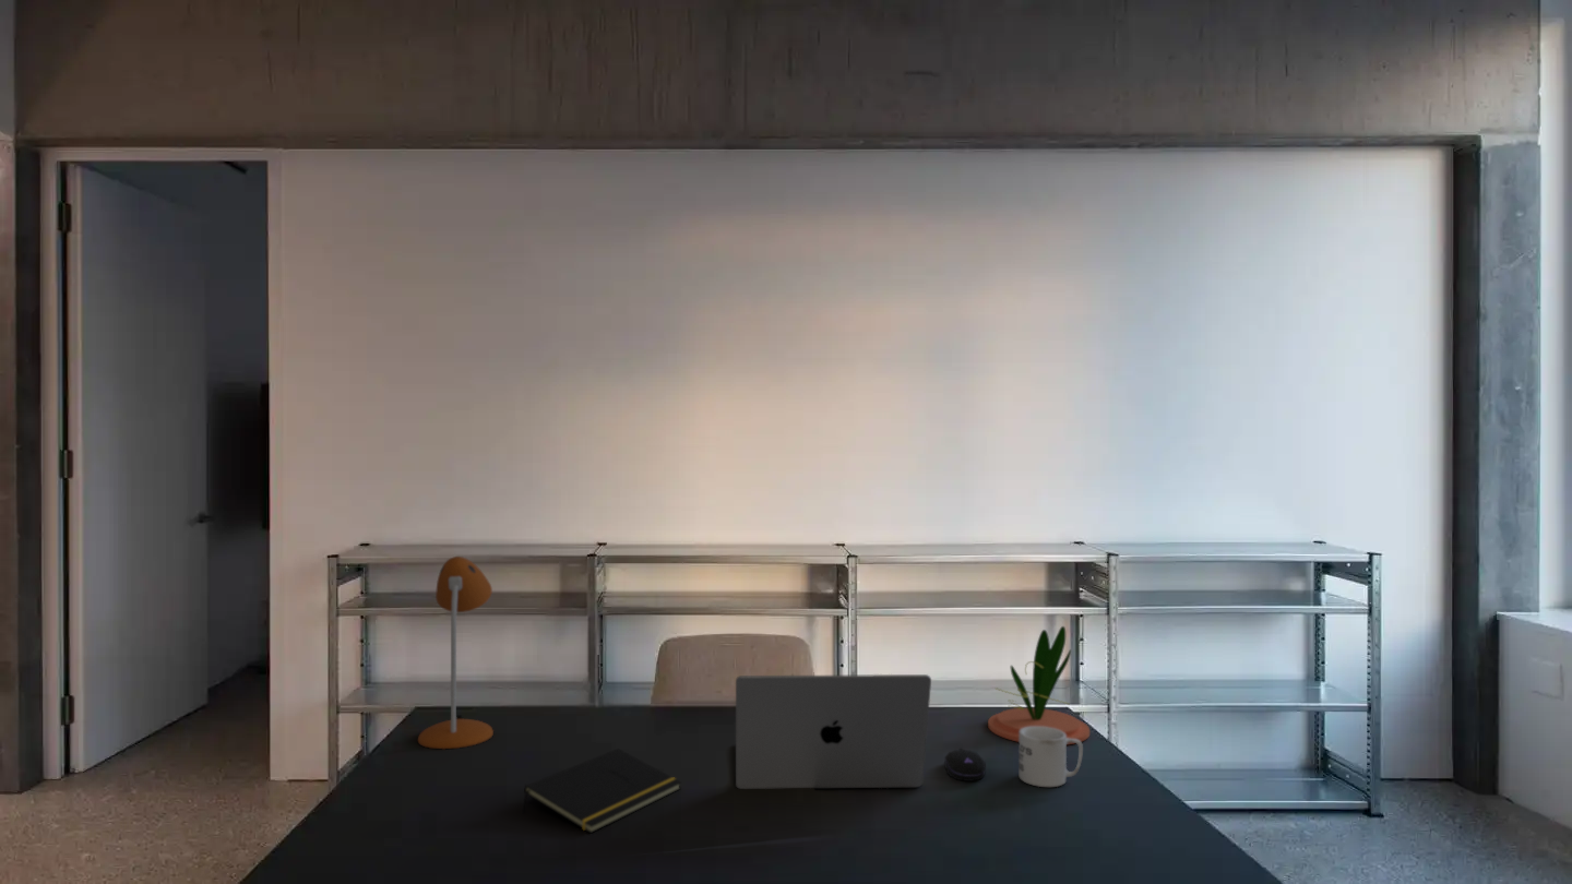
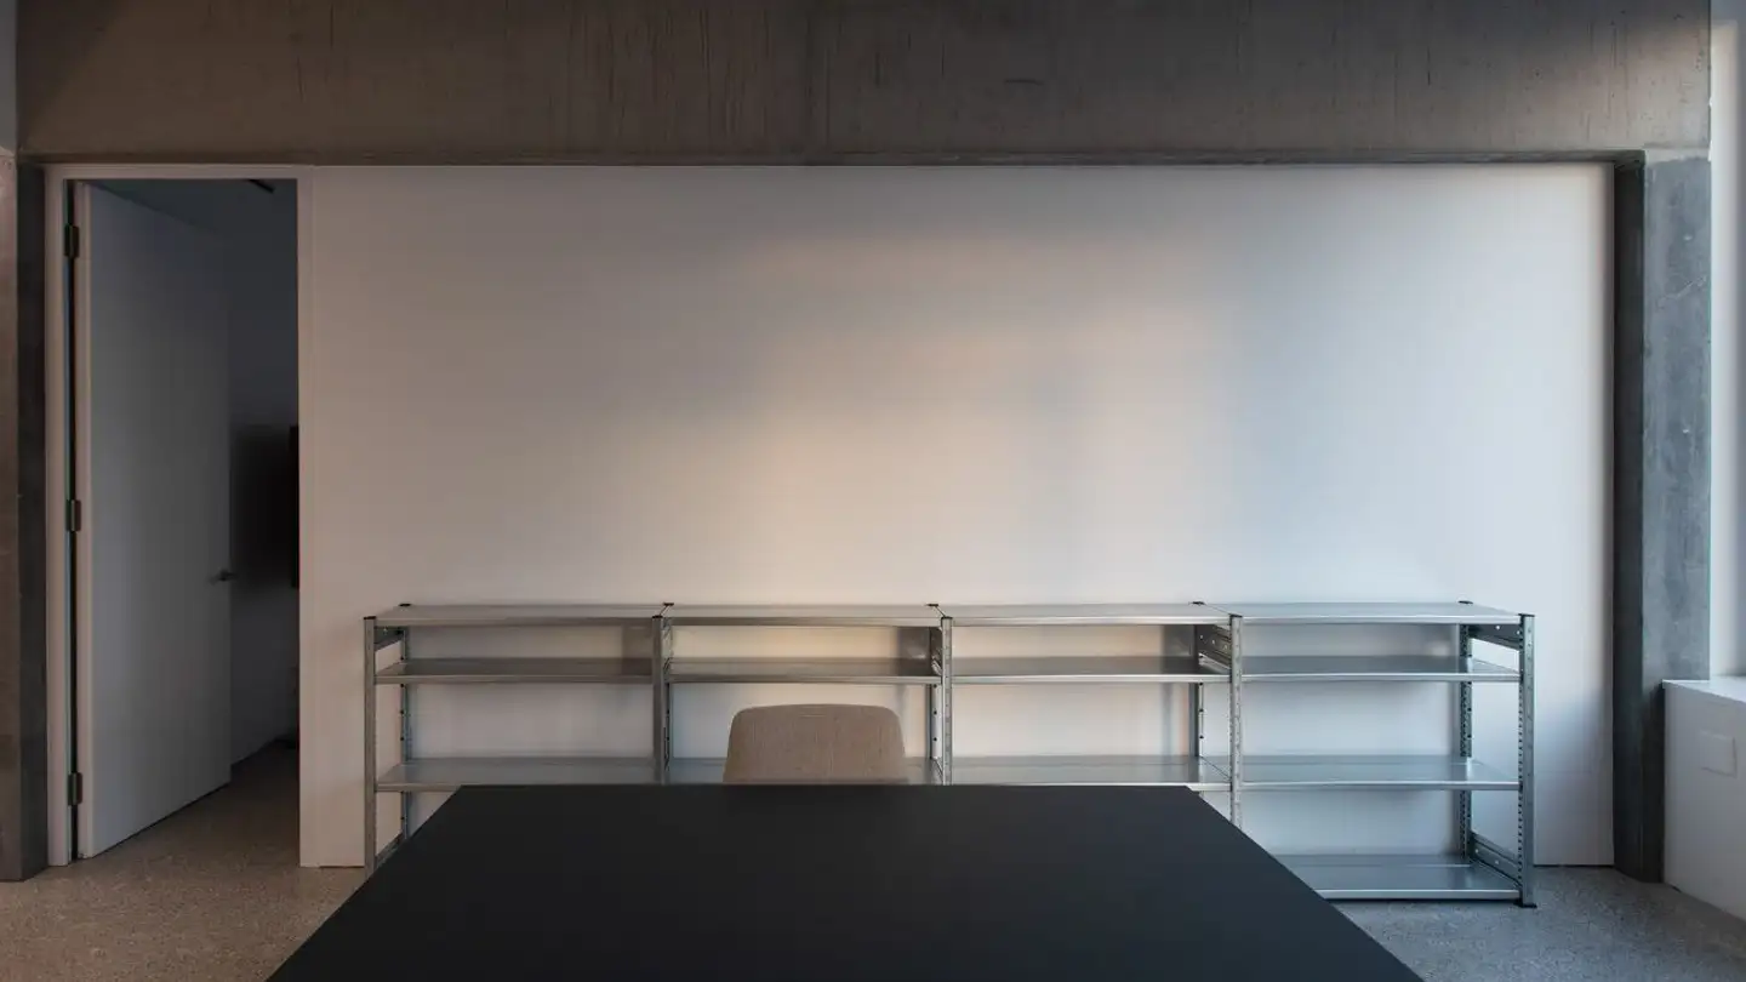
- notepad (605, 787)
- plant (1037, 673)
- mug (1050, 756)
- computer mouse (964, 761)
- desk lamp (455, 644)
- laptop (825, 714)
